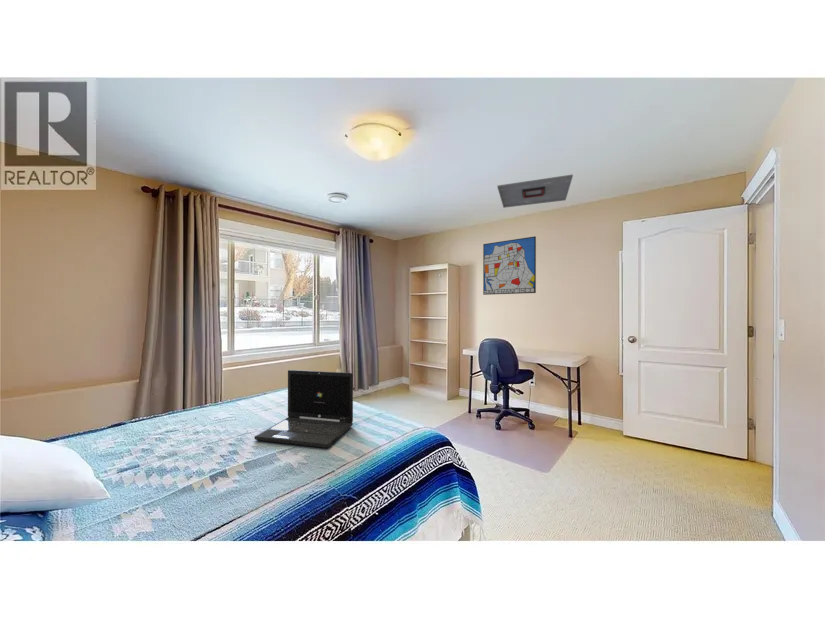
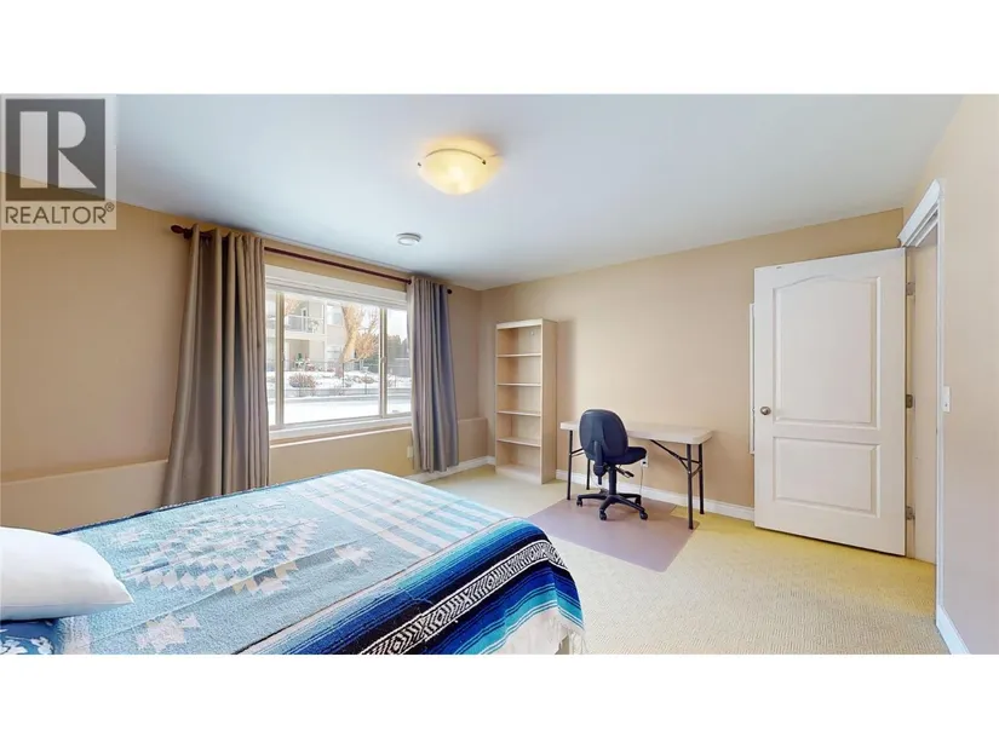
- ceiling vent (533, 192)
- wall art (508, 267)
- laptop (306, 405)
